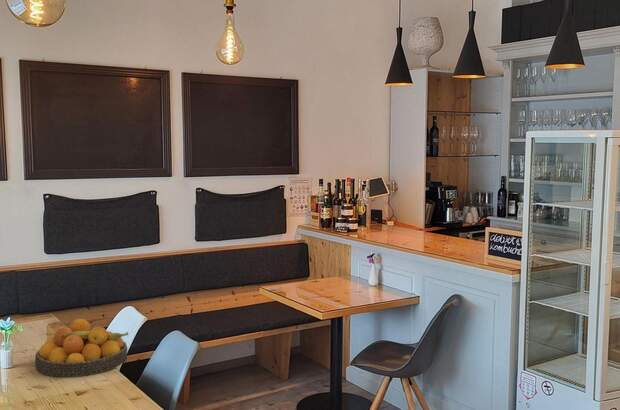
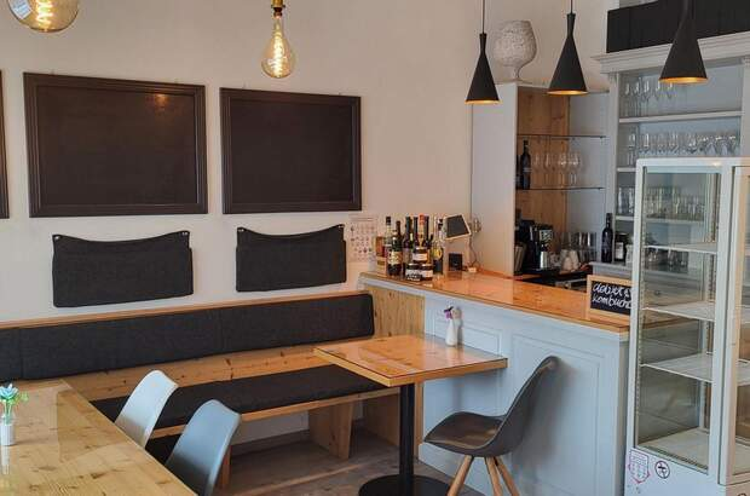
- fruit bowl (81, 343)
